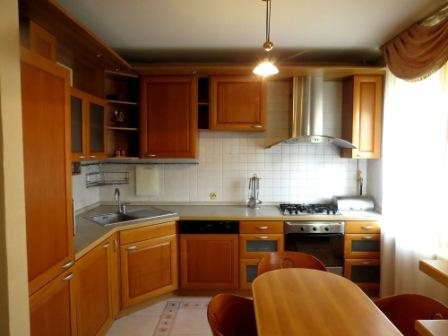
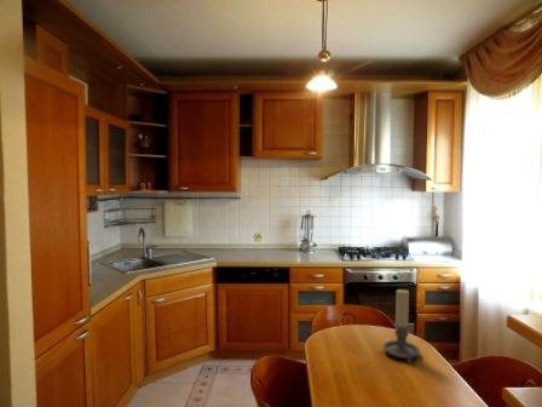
+ candle holder (403, 322)
